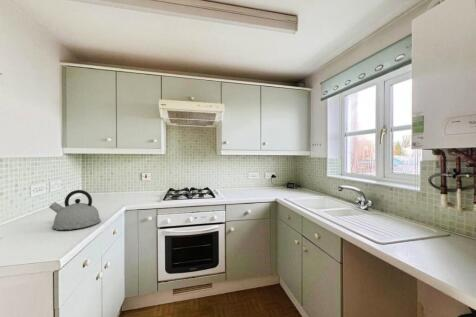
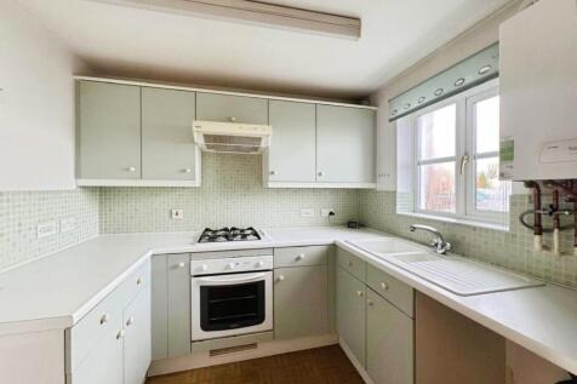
- kettle (75, 207)
